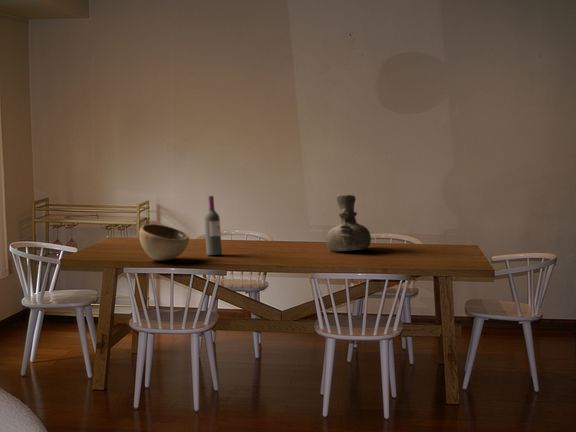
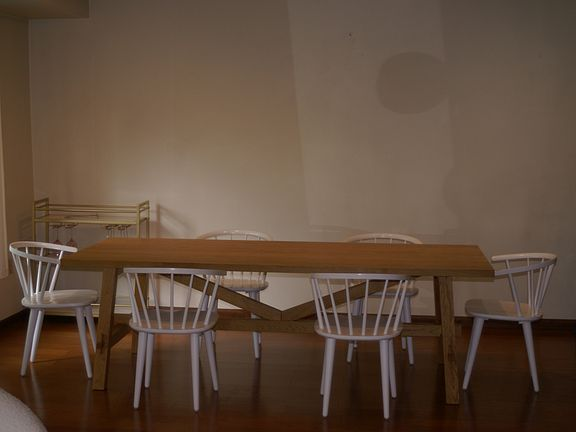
- wine bottle (212, 225)
- bowl (164, 241)
- vase (347, 222)
